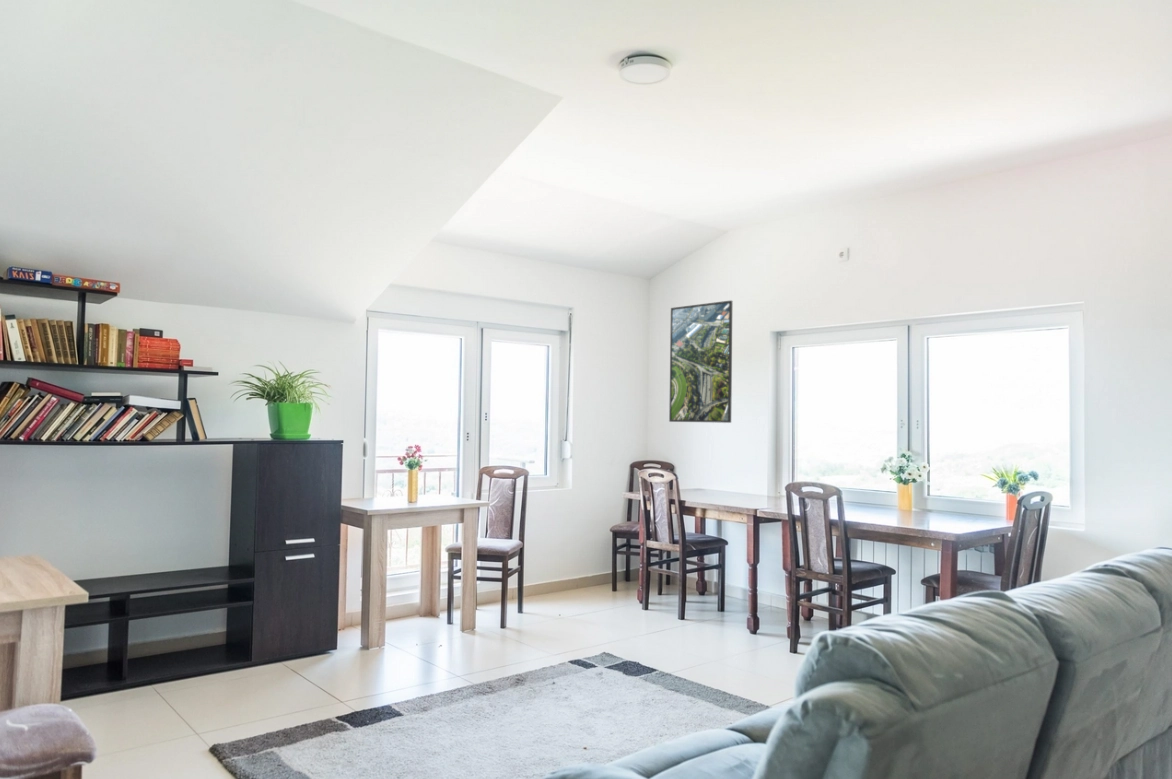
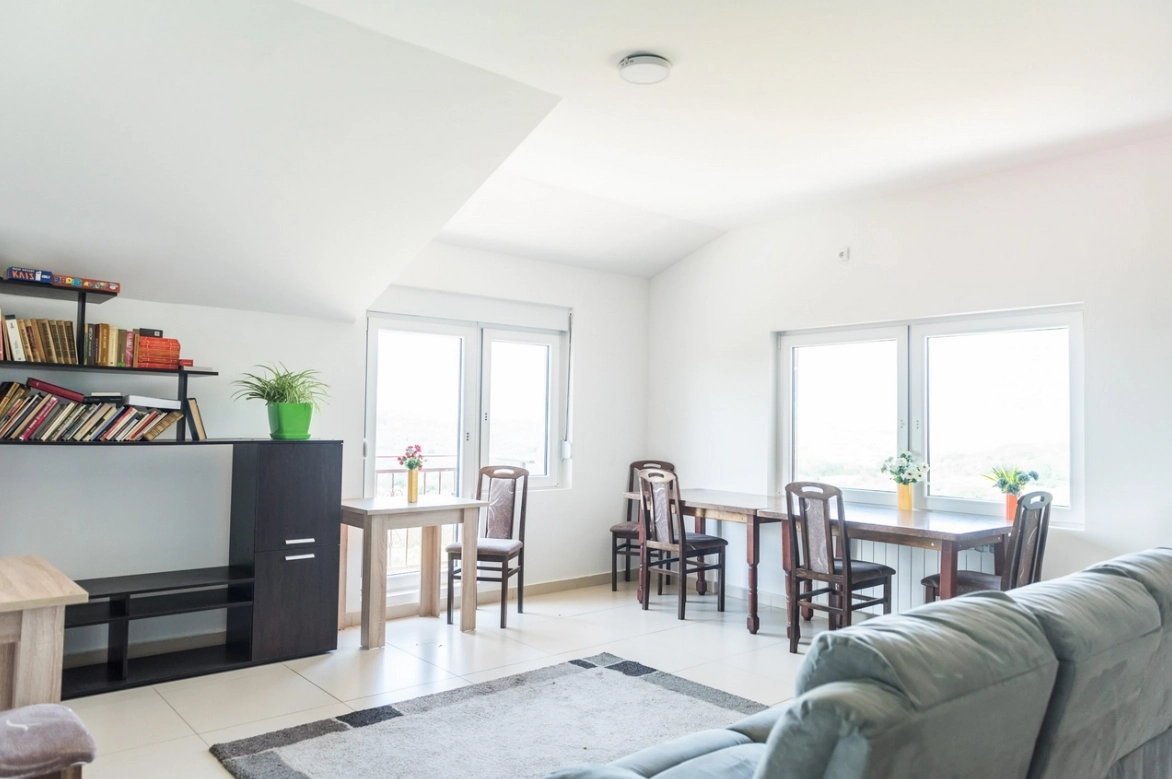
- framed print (699, 363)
